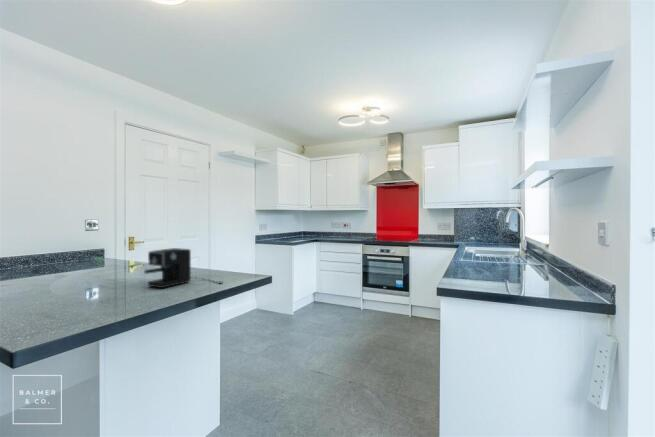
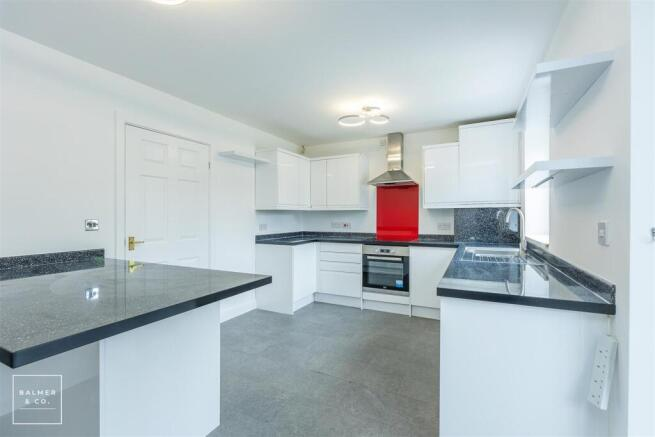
- coffee maker (184, 267)
